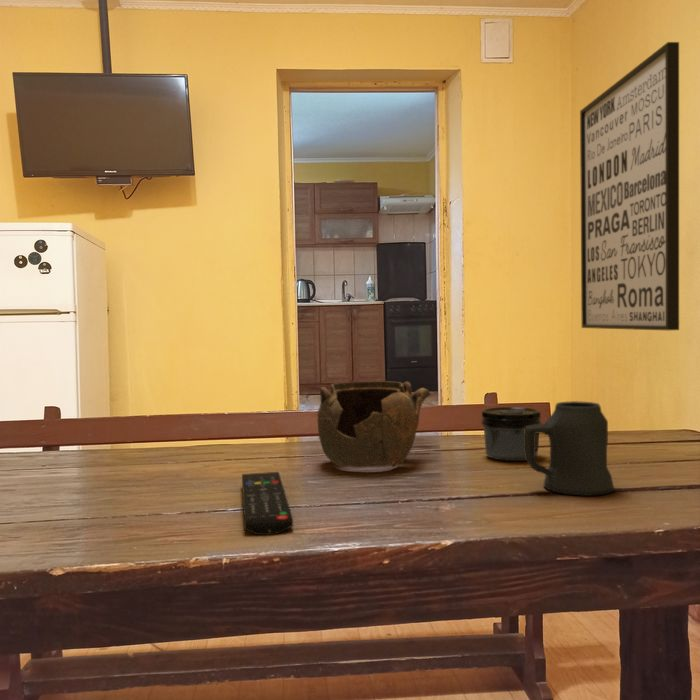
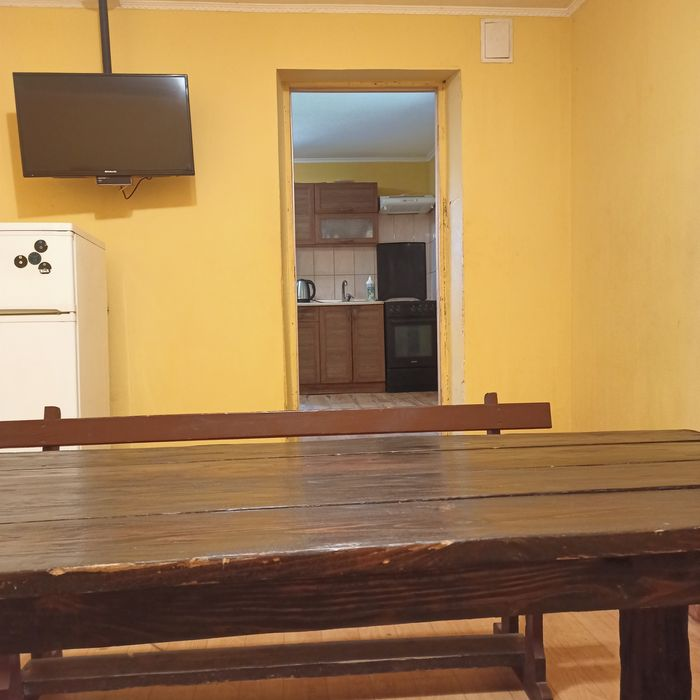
- mug (568, 446)
- wall art (623, 206)
- teapot (378, 422)
- jar (511, 433)
- remote control (264, 499)
